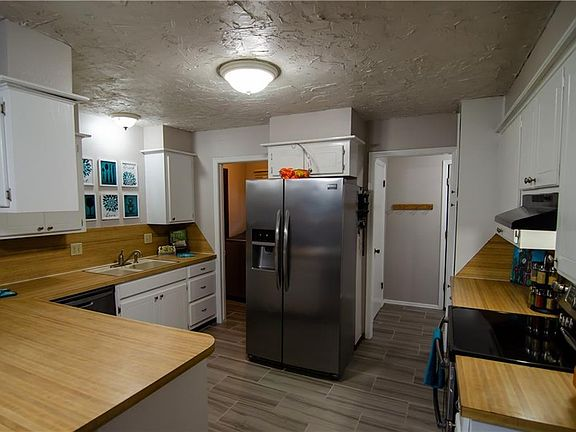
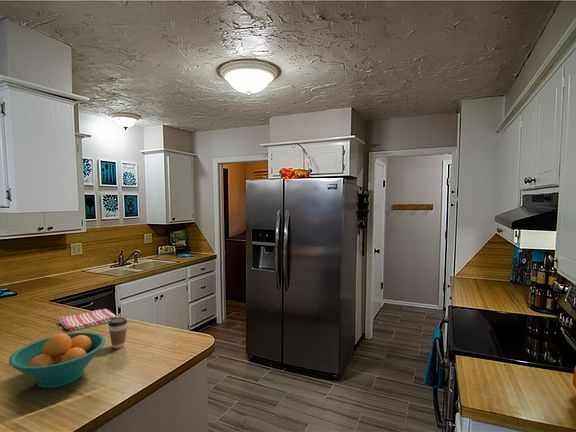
+ coffee cup (118, 332)
+ fruit bowl (60, 356)
+ dish towel (89, 318)
